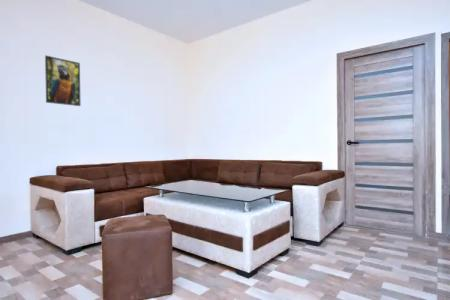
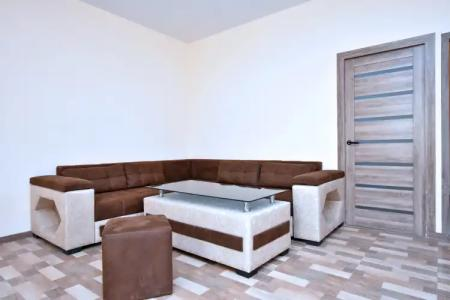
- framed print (63, 81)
